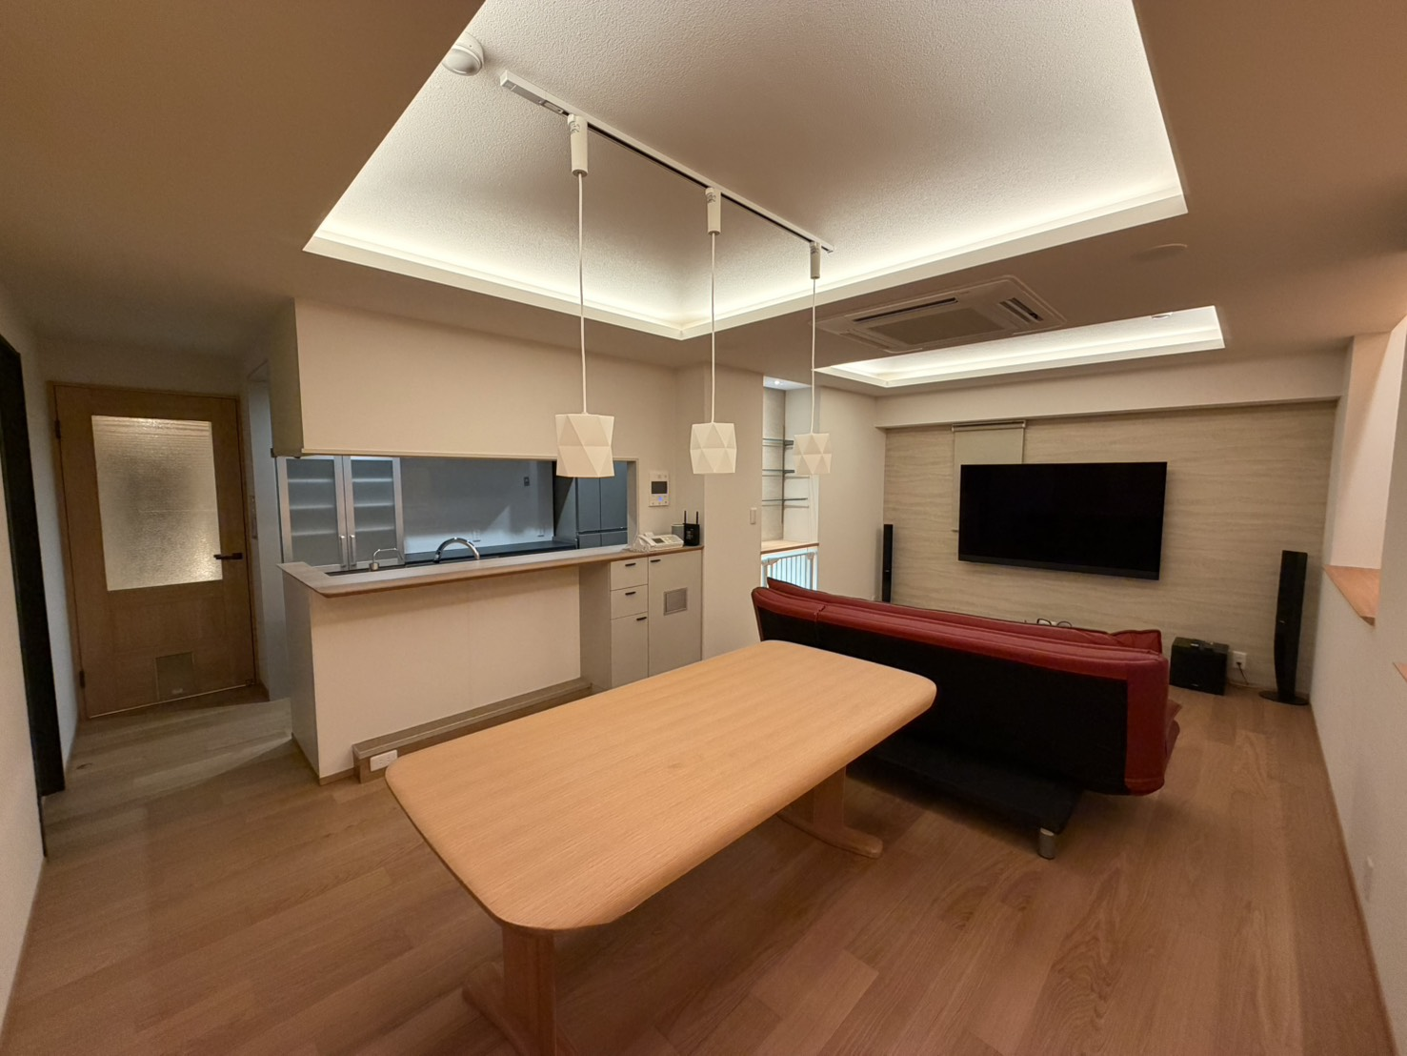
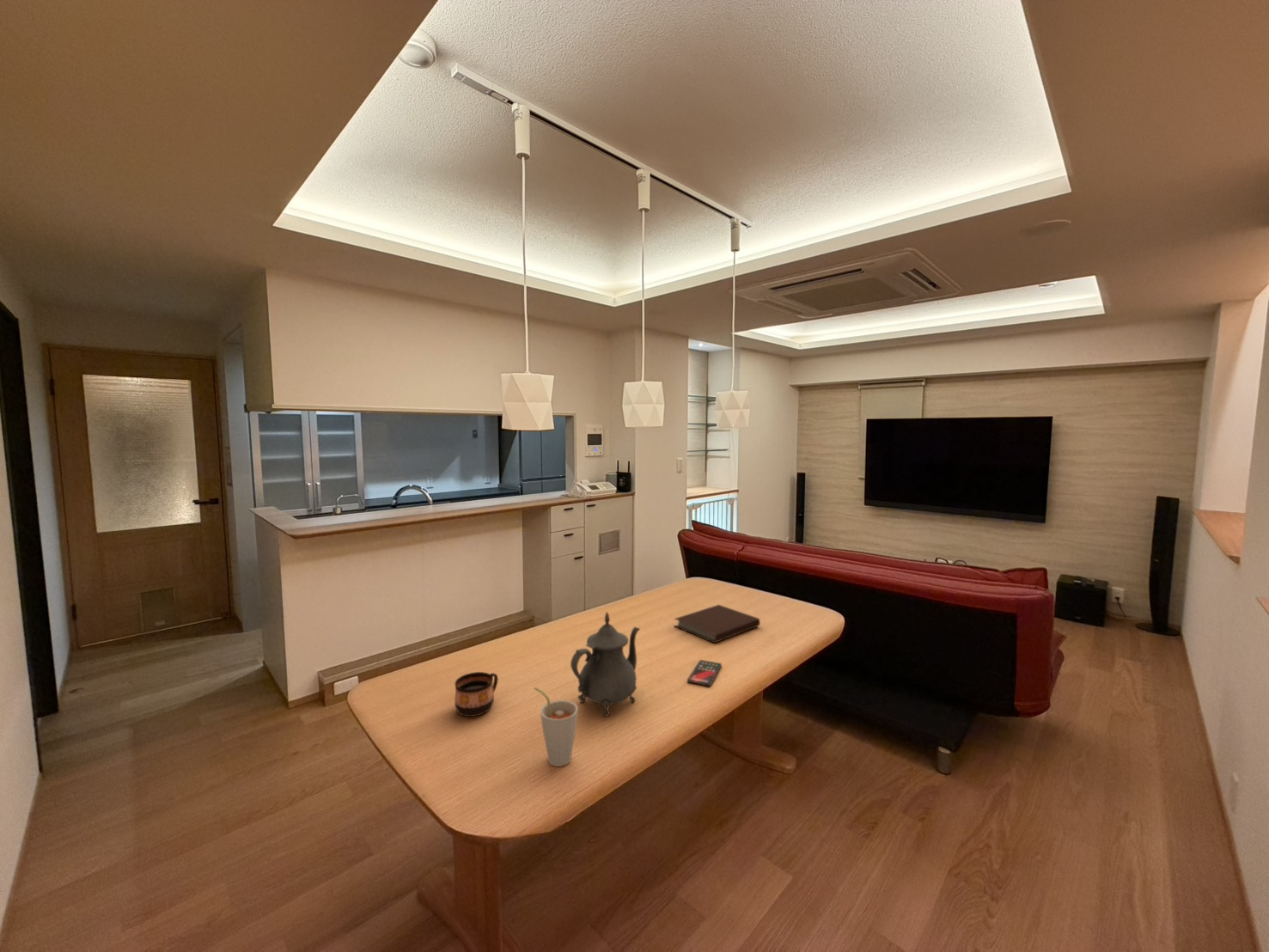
+ cup (477, 694)
+ teapot (607, 656)
+ smartphone (705, 672)
+ notebook (717, 622)
+ cup (555, 724)
